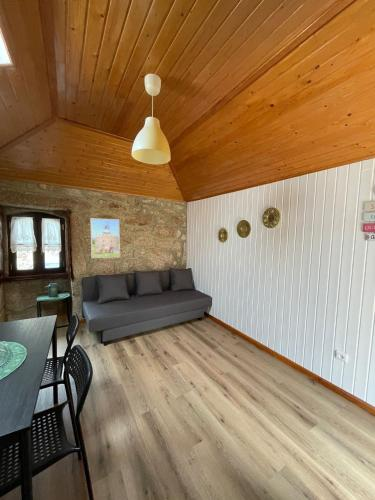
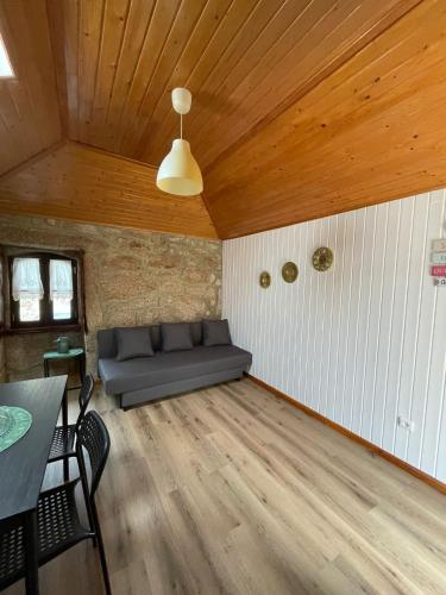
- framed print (105, 238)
